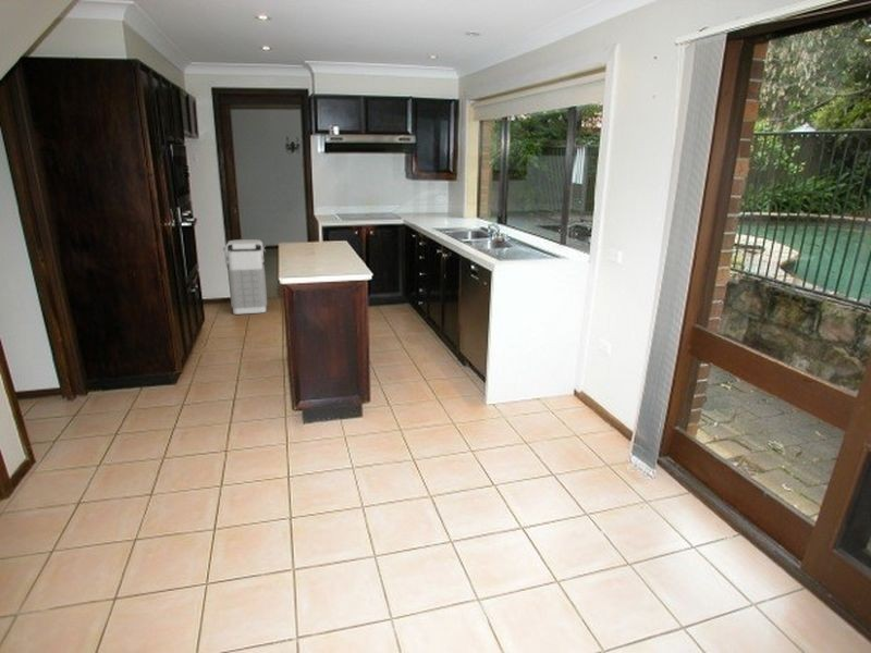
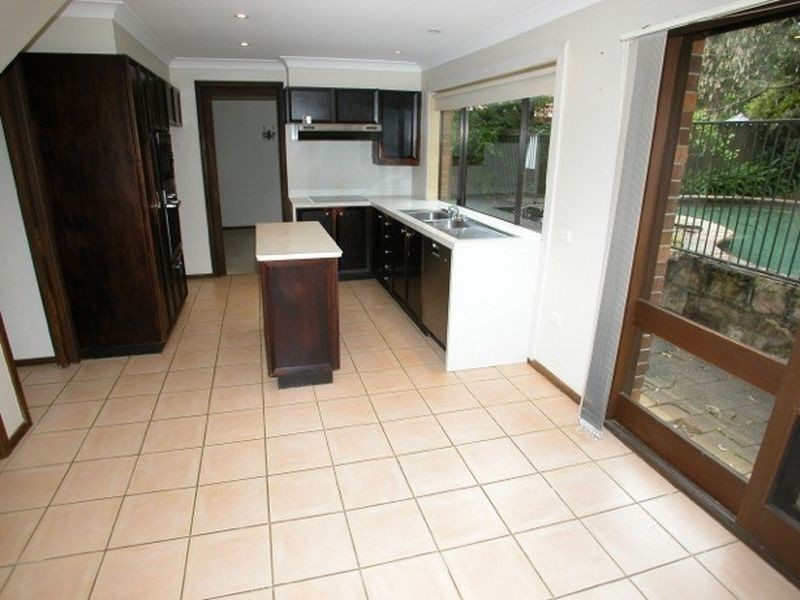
- grenade (246, 275)
